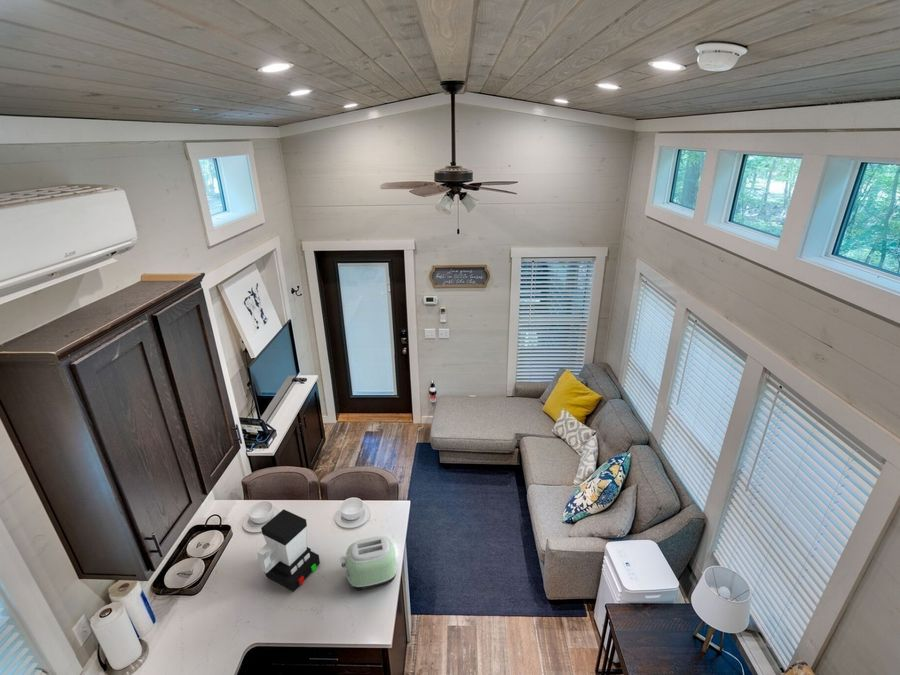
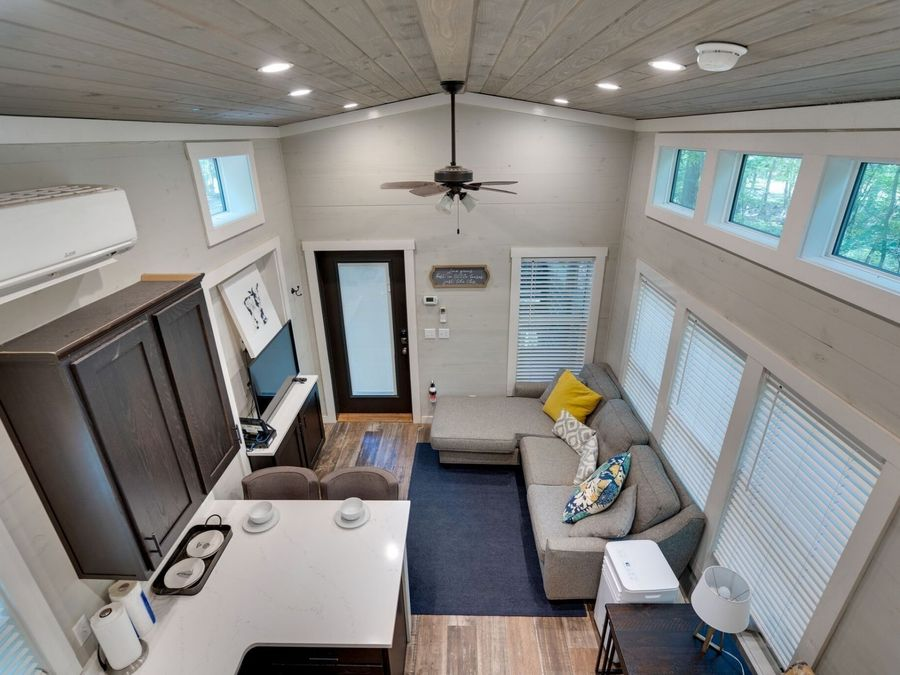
- coffee maker (286, 552)
- toaster (369, 562)
